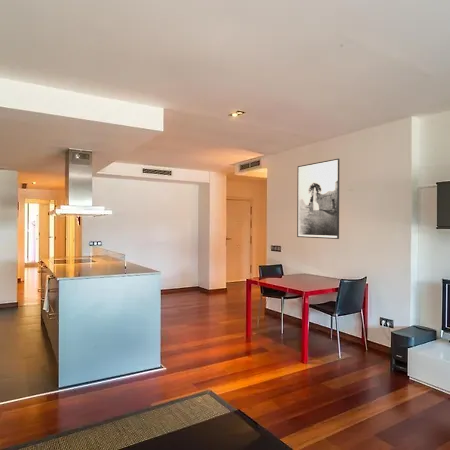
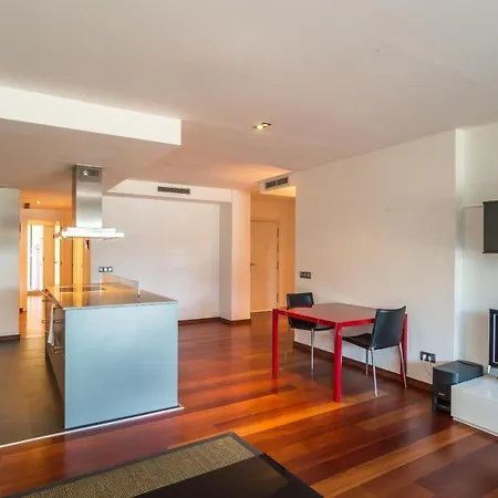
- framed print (317, 200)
